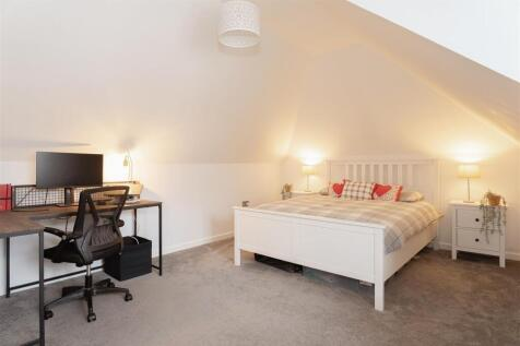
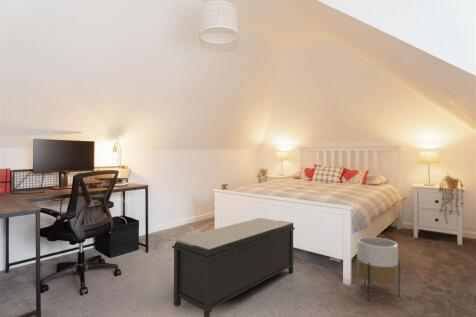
+ planter (376, 267)
+ bench (240, 259)
